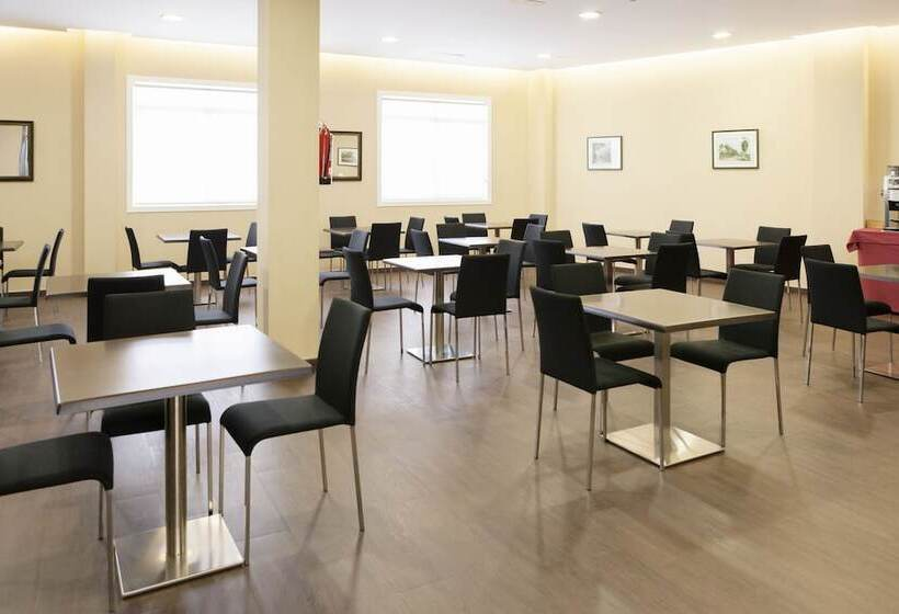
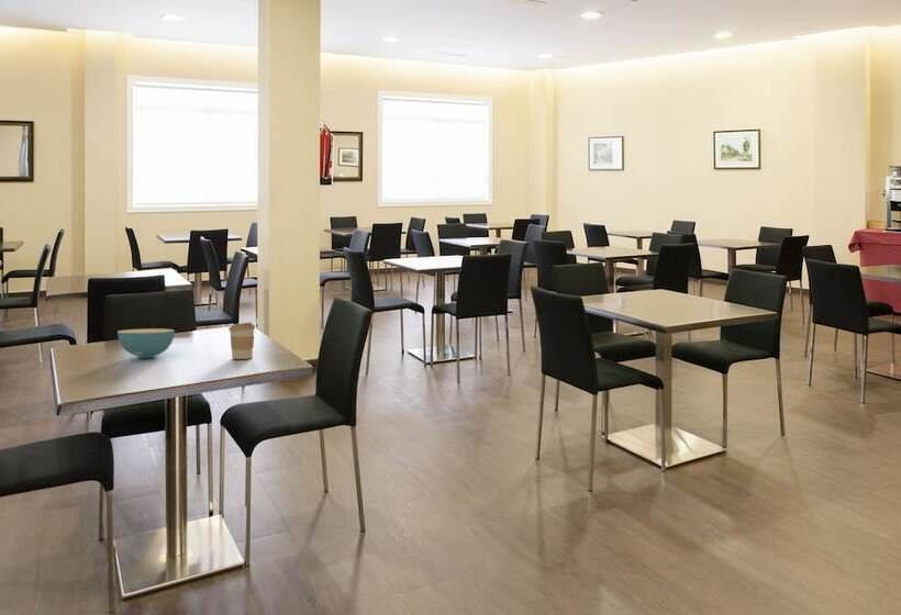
+ coffee cup (242, 339)
+ cereal bowl (146, 344)
